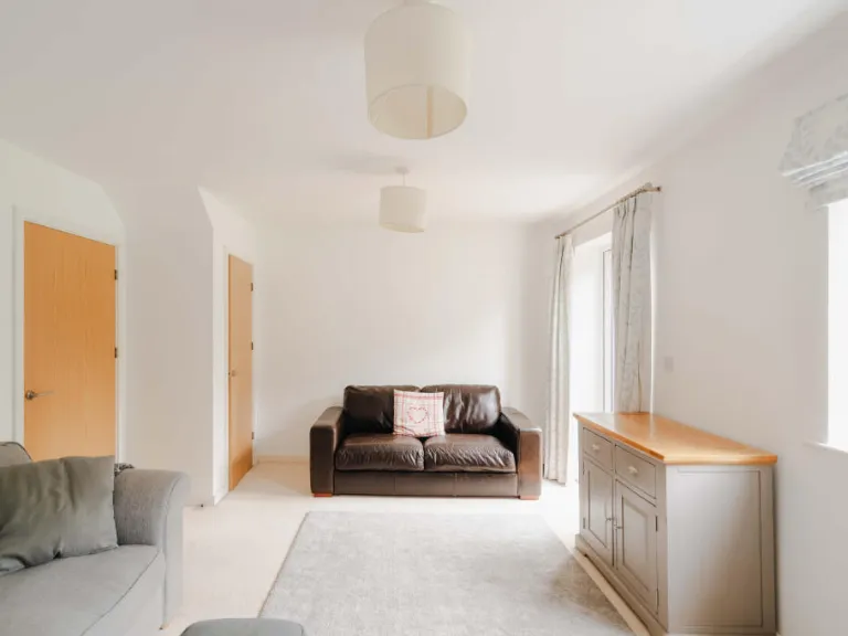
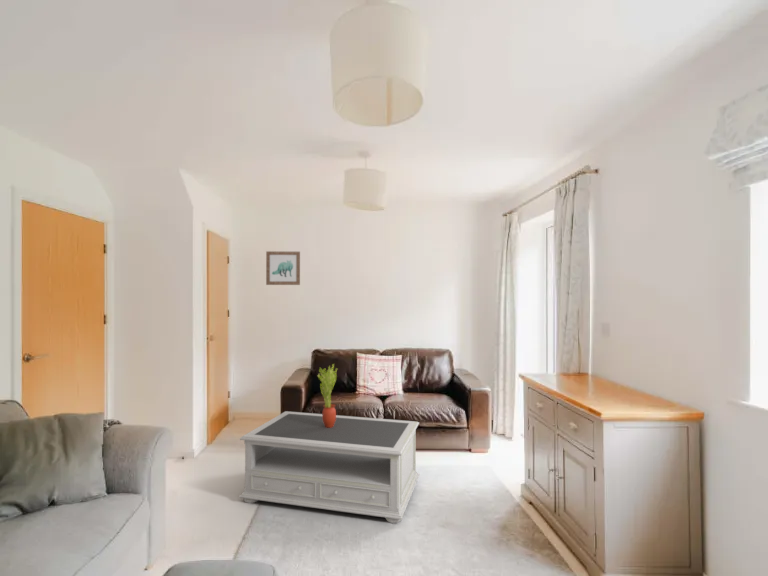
+ coffee table (334, 459)
+ potted plant (327, 394)
+ wall art (283, 268)
